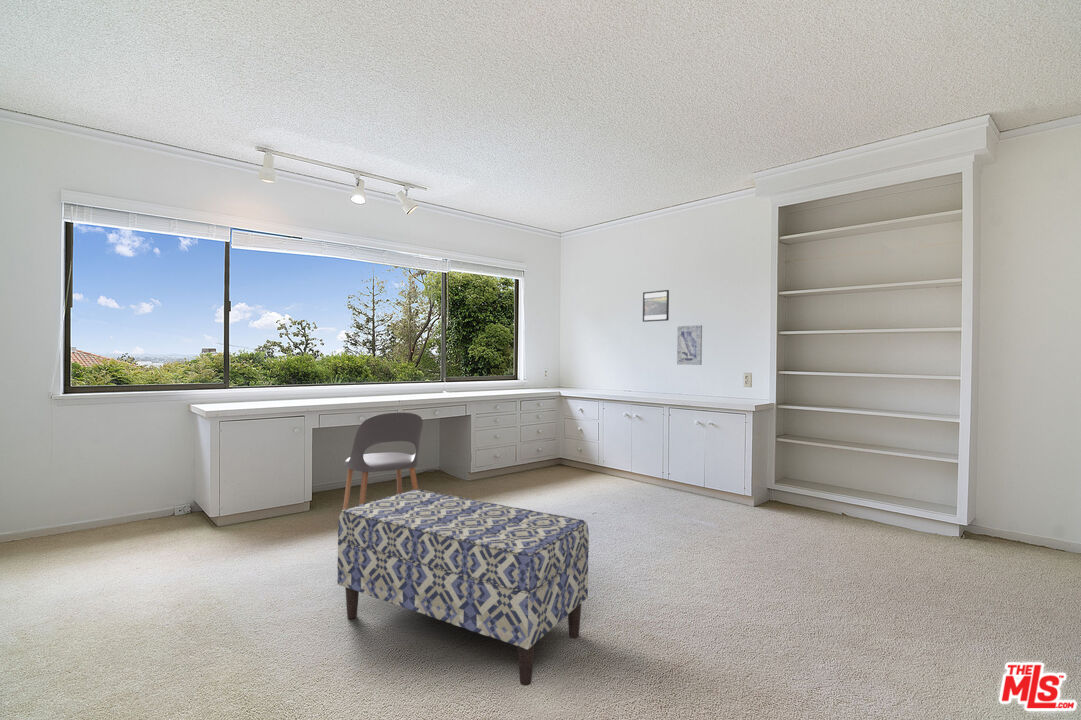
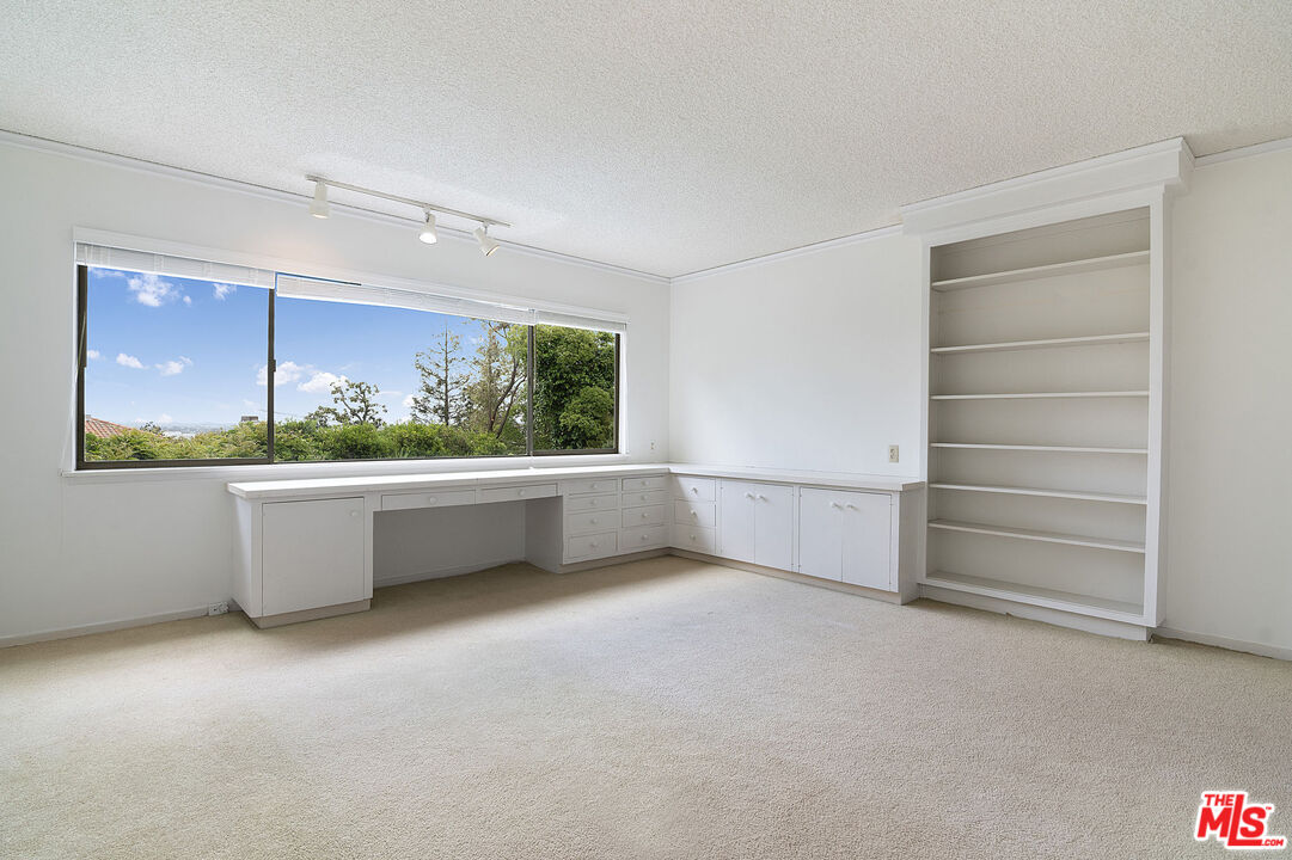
- wall art (689, 345)
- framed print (655, 306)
- bench (460, 570)
- chair (383, 465)
